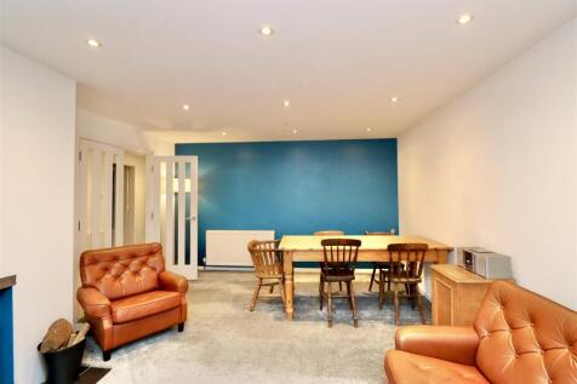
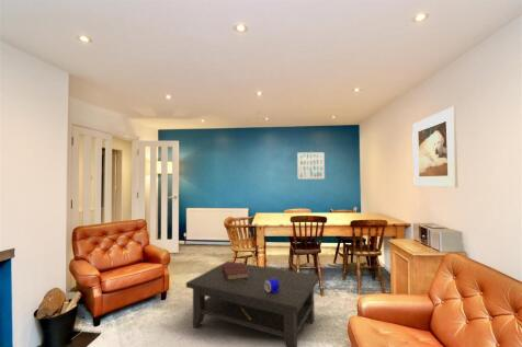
+ coffee table (254, 296)
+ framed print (431, 151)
+ wall art (310, 165)
